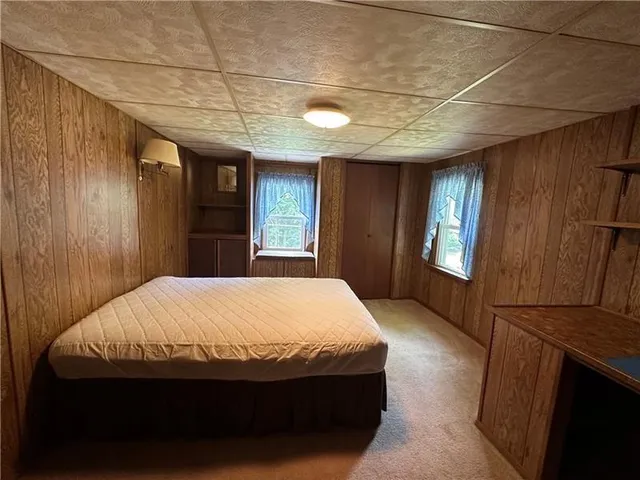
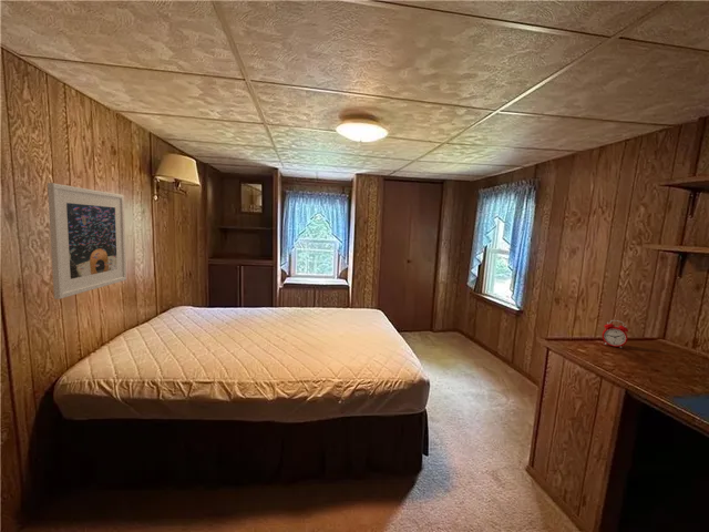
+ alarm clock (615, 332)
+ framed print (93, 239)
